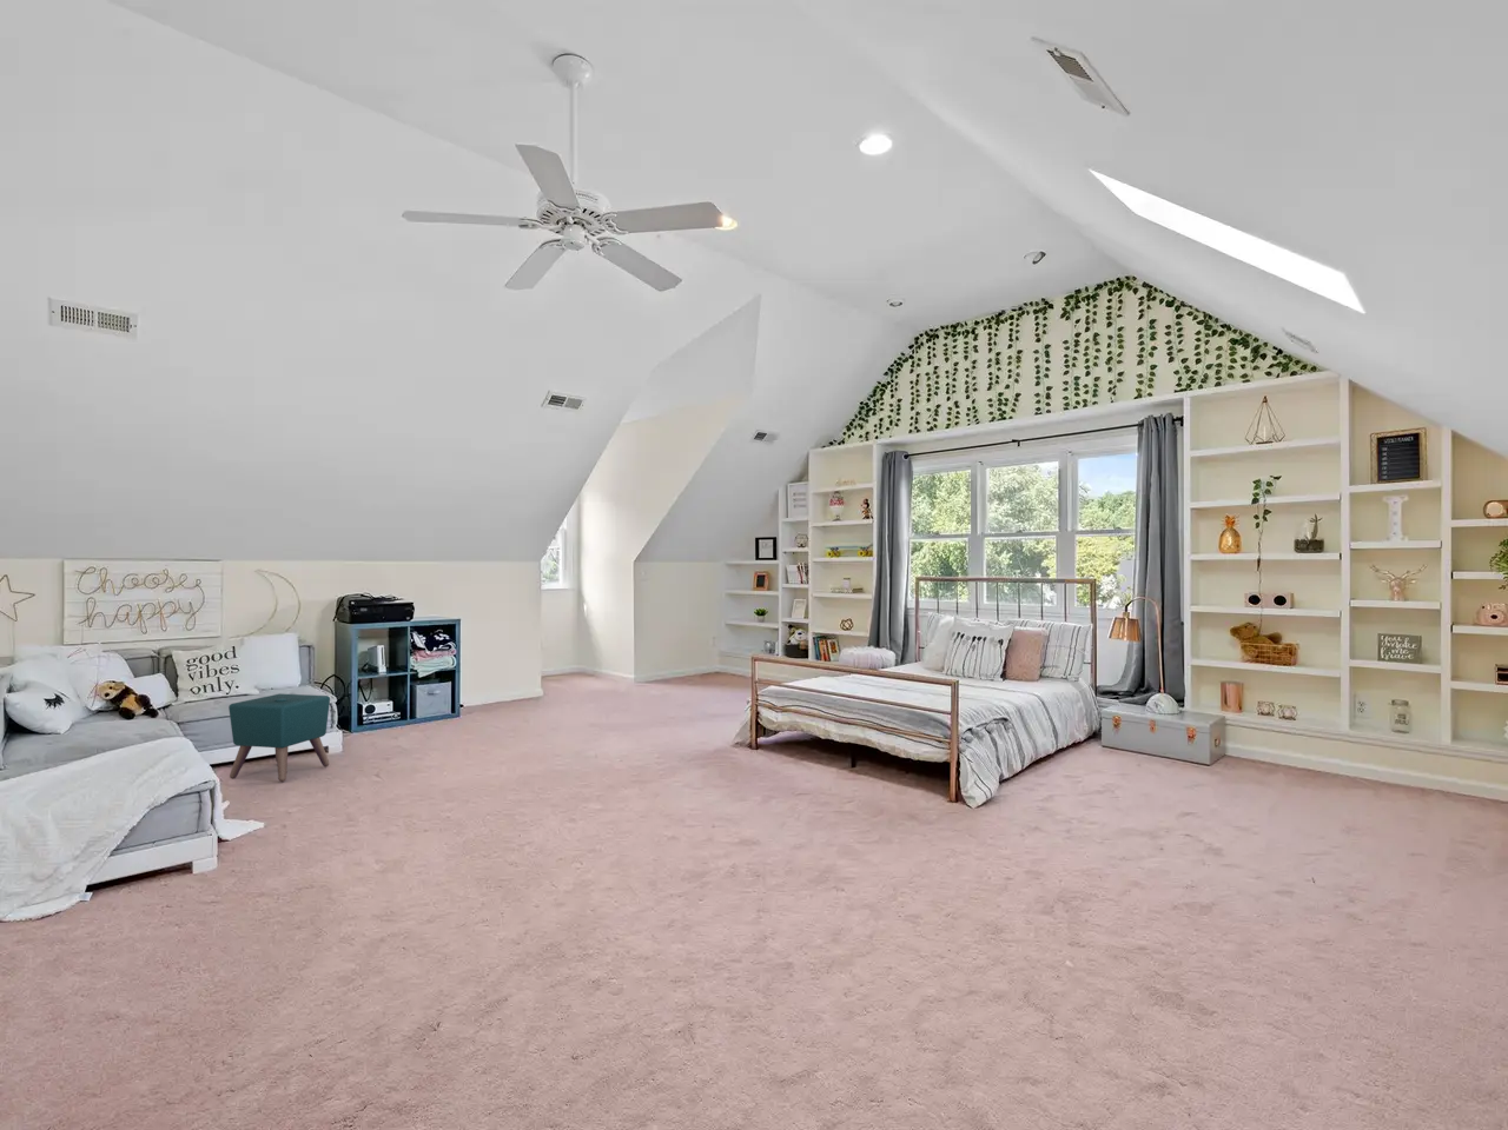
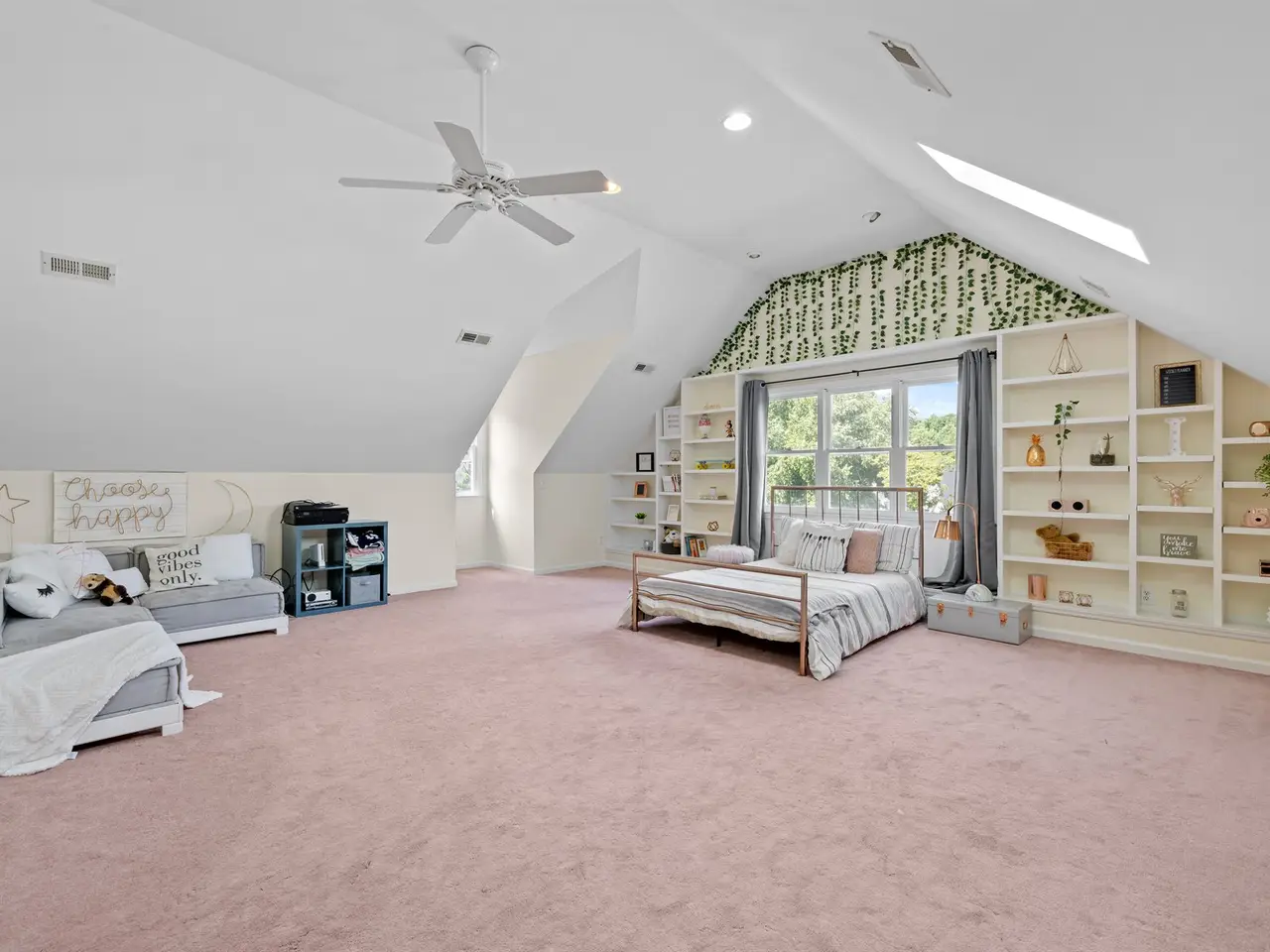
- ottoman (280, 736)
